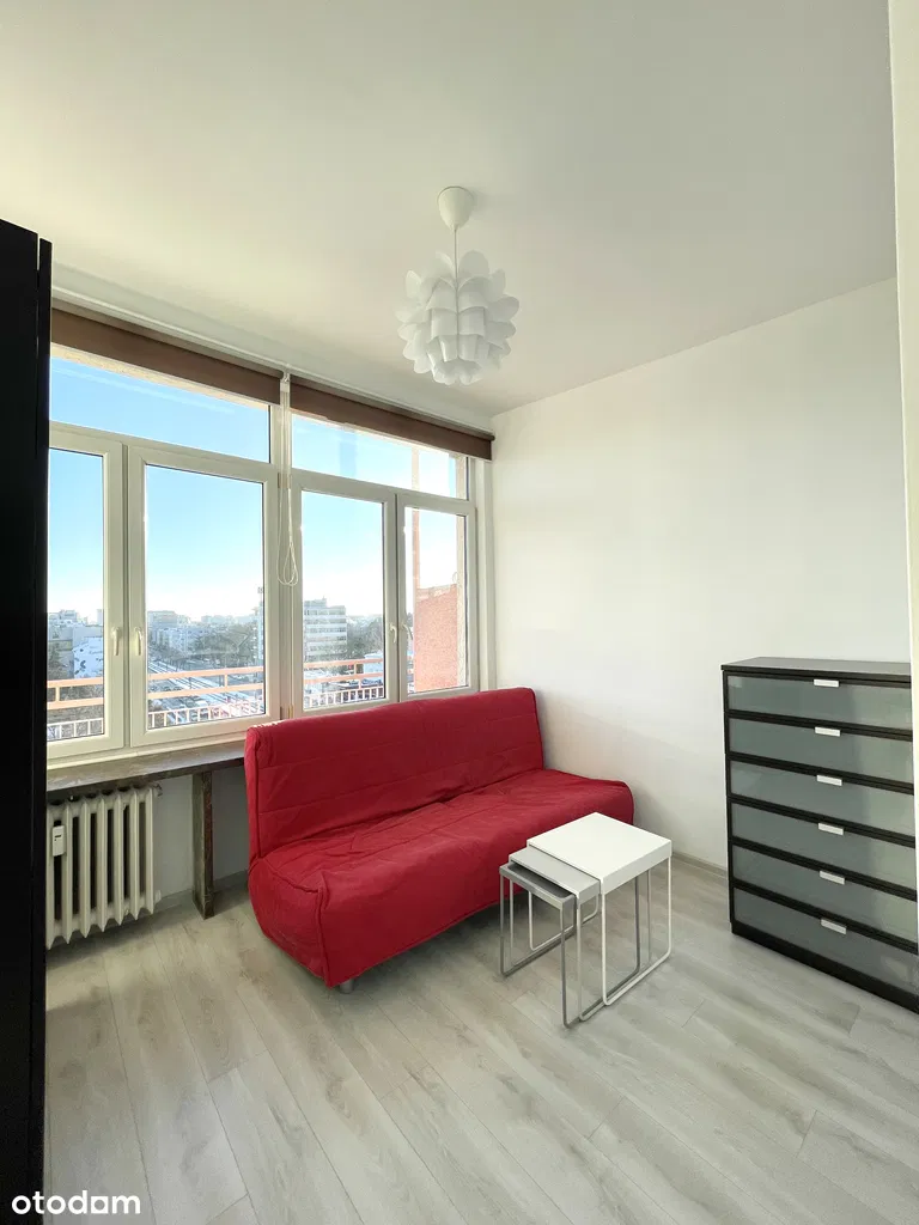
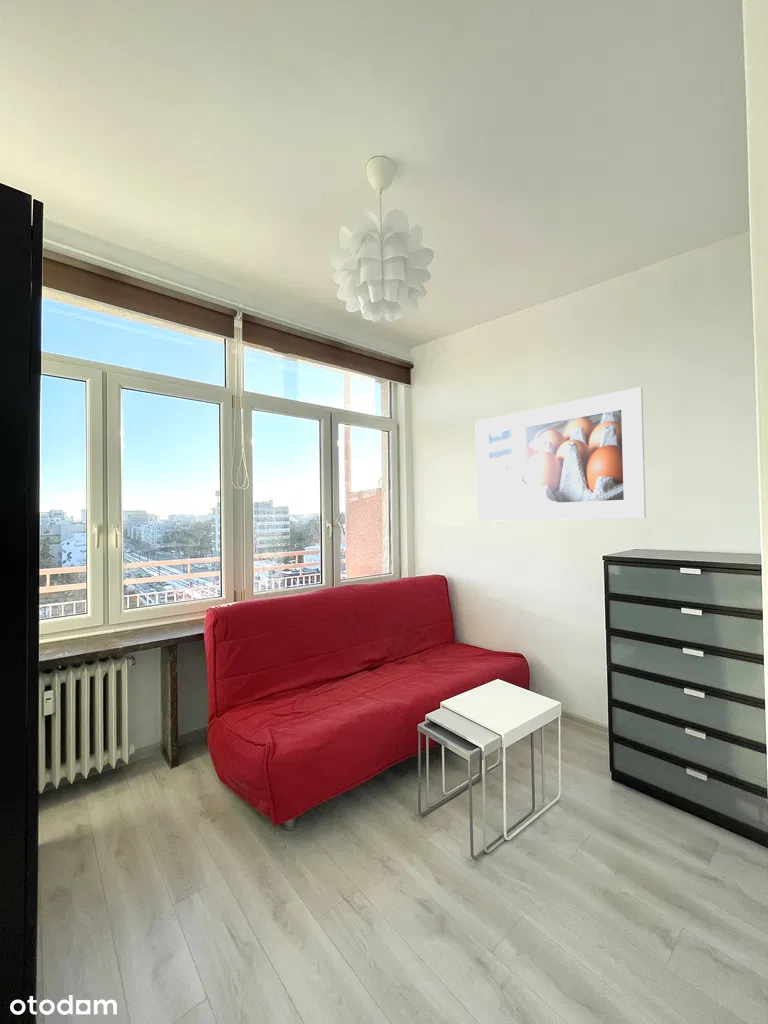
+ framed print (548, 463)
